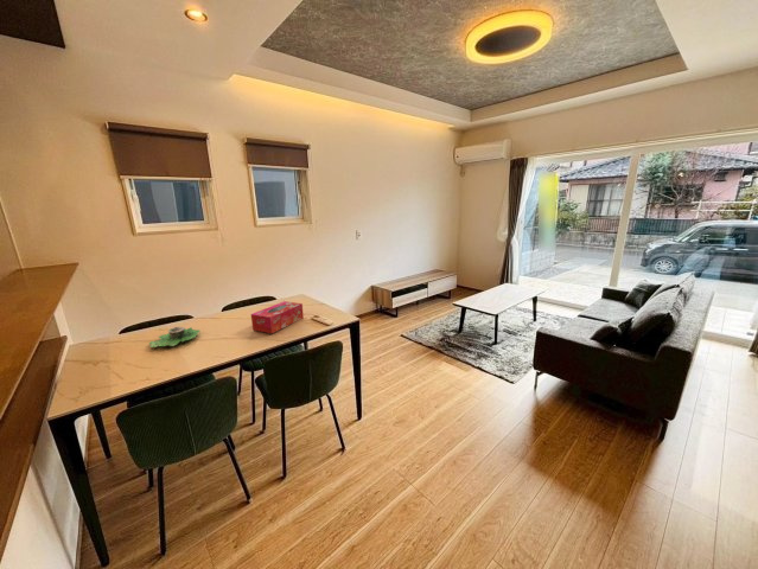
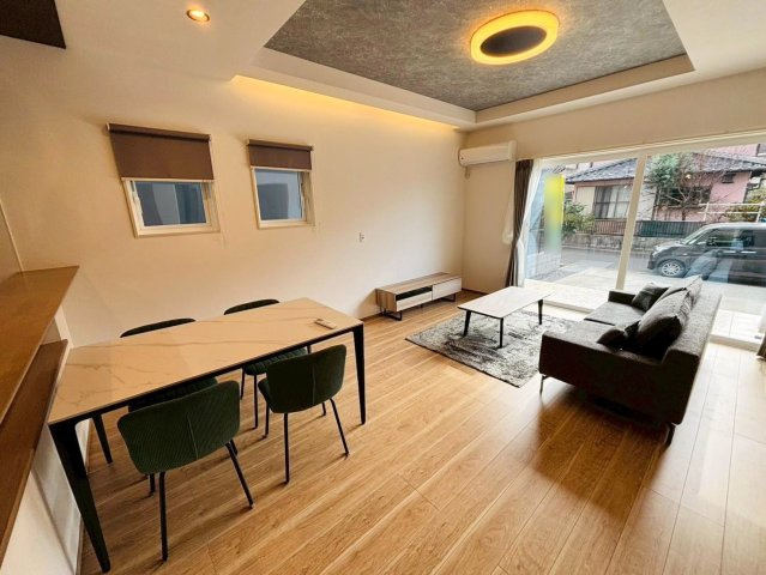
- succulent planter (174, 333)
- tissue box (278, 315)
